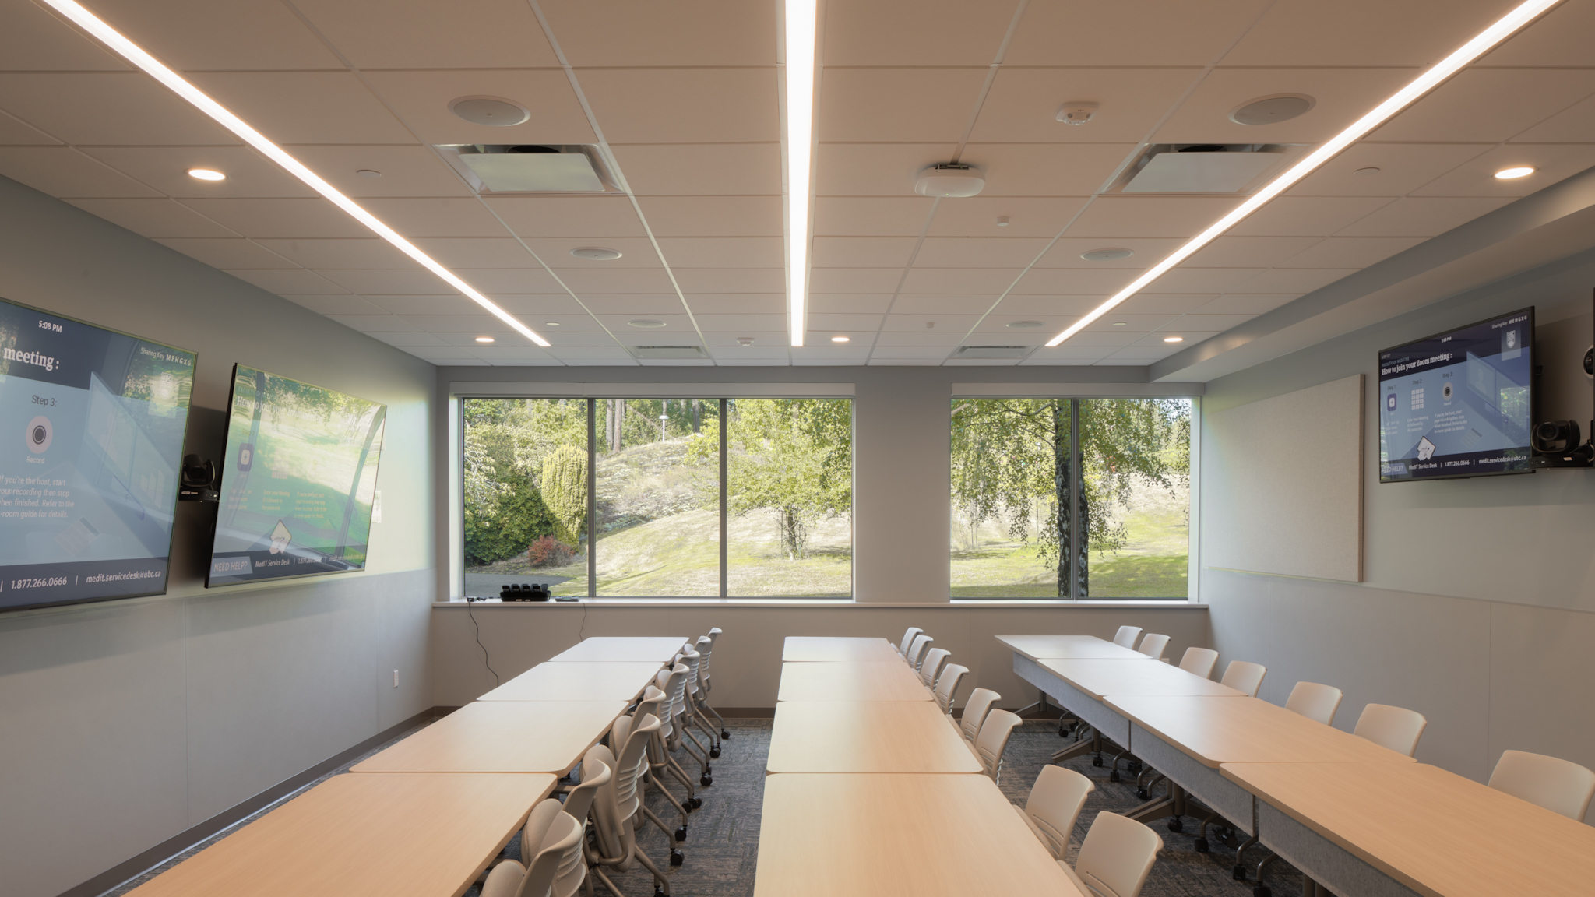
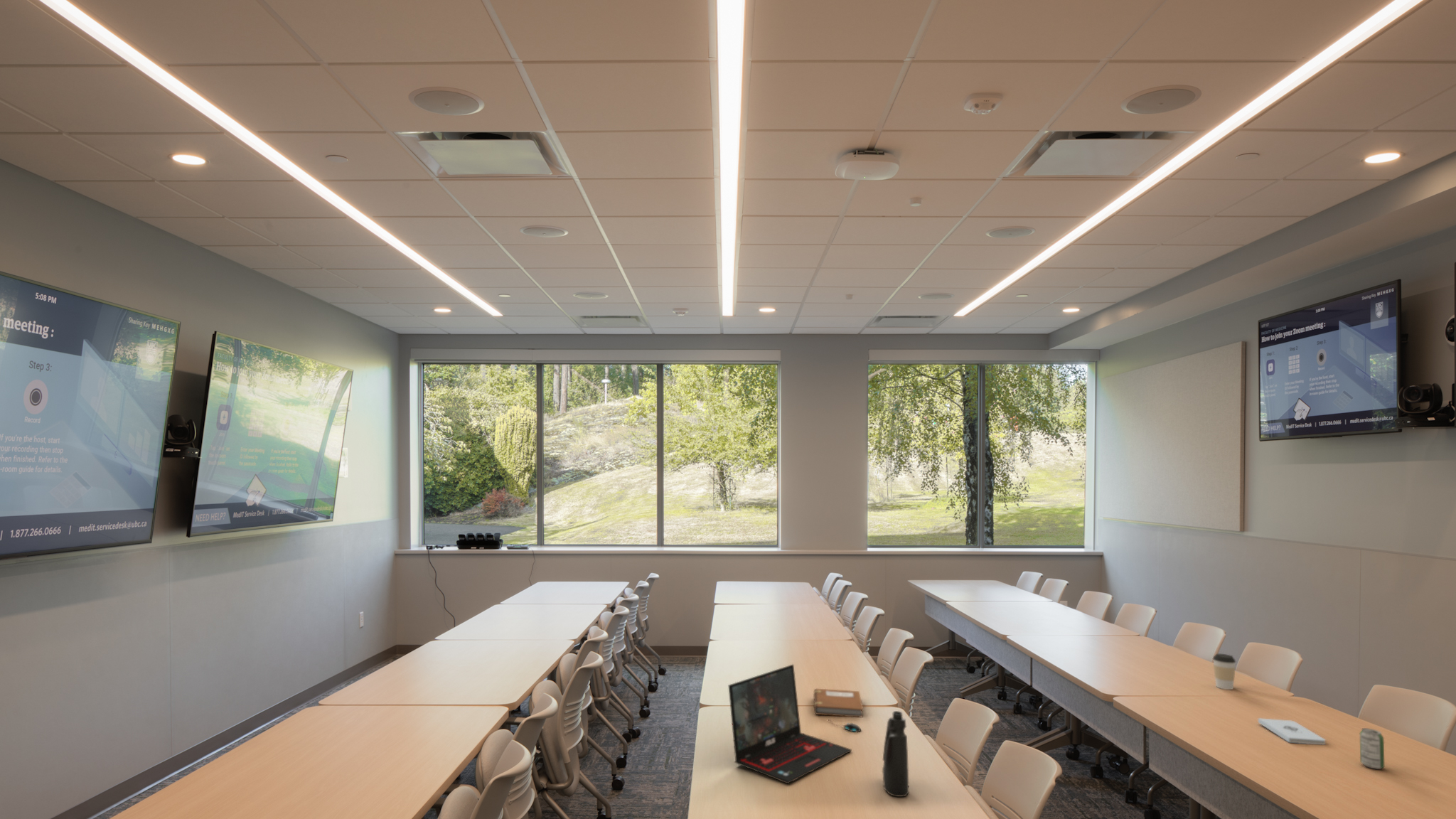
+ notebook (837, 702)
+ laptop (791, 719)
+ beverage can (1371, 748)
+ notepad (1291, 731)
+ coffee cup (1224, 670)
+ water bottle (894, 748)
+ mouse (845, 724)
